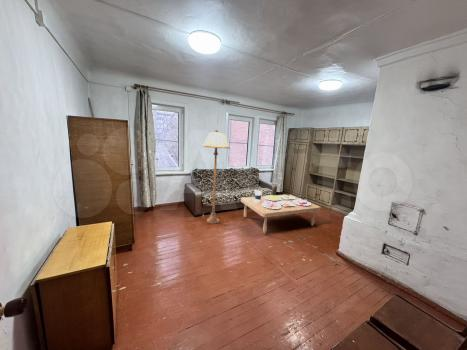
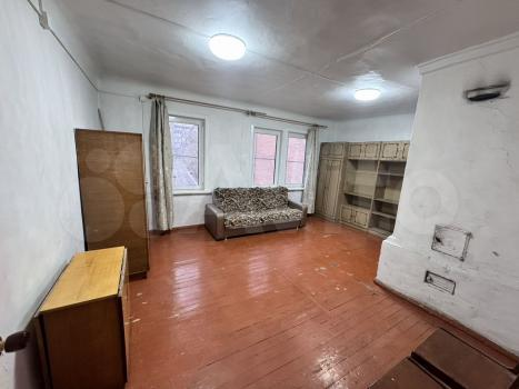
- floor lamp (214, 177)
- coffee table (279, 206)
